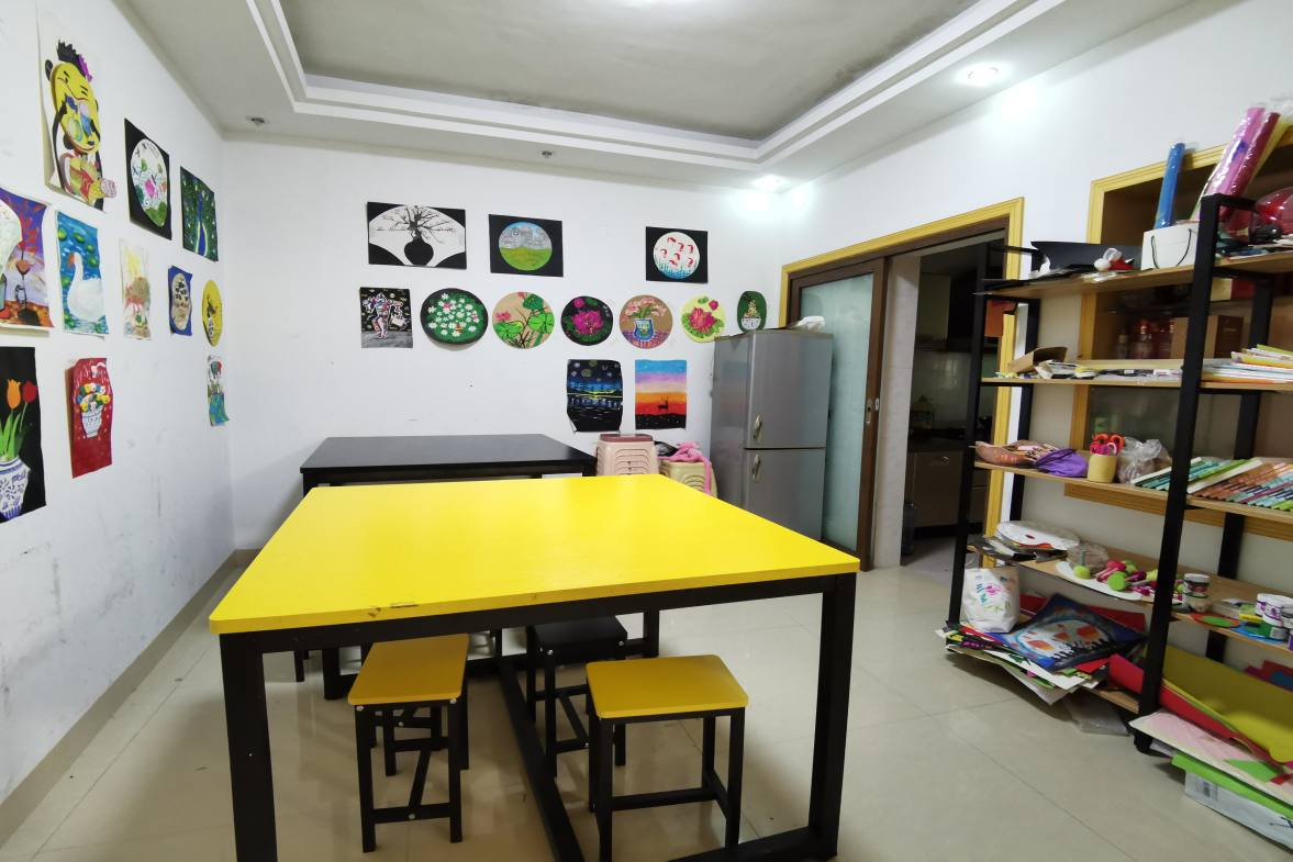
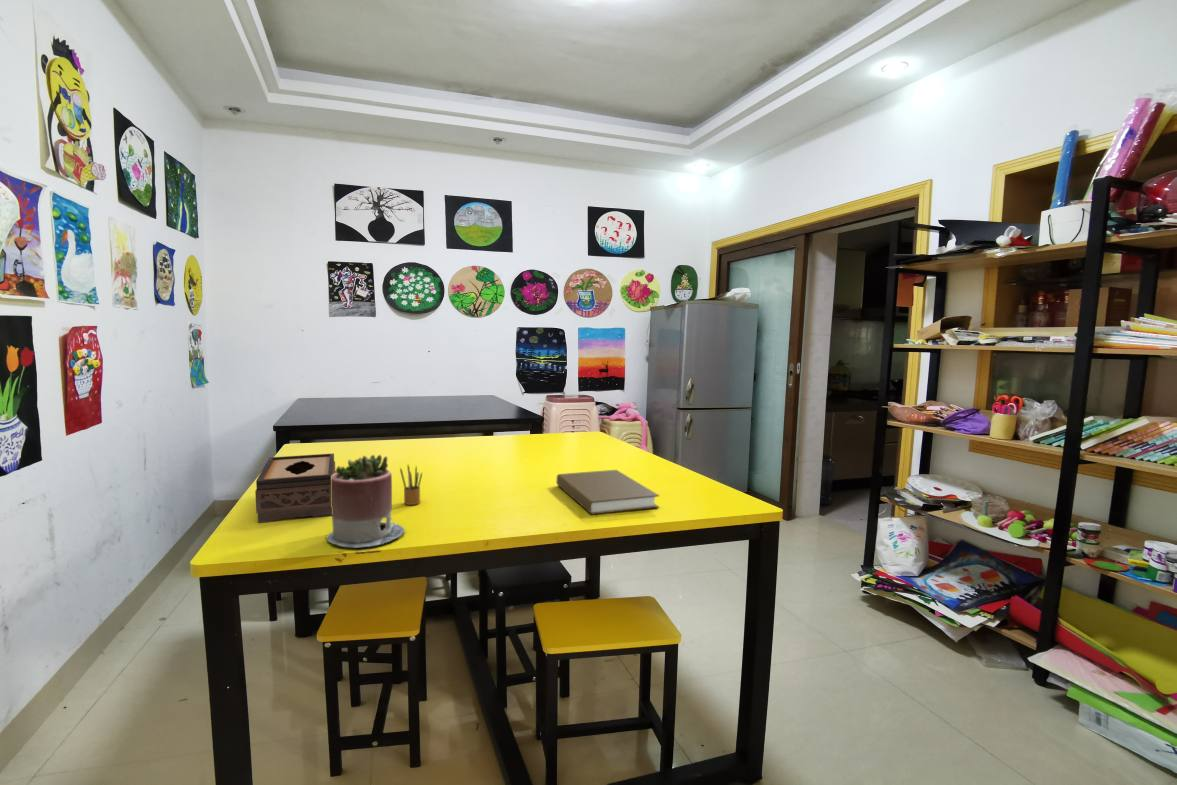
+ tissue box (299, 484)
+ succulent planter (365, 495)
+ book (604, 489)
+ pencil box (411, 484)
